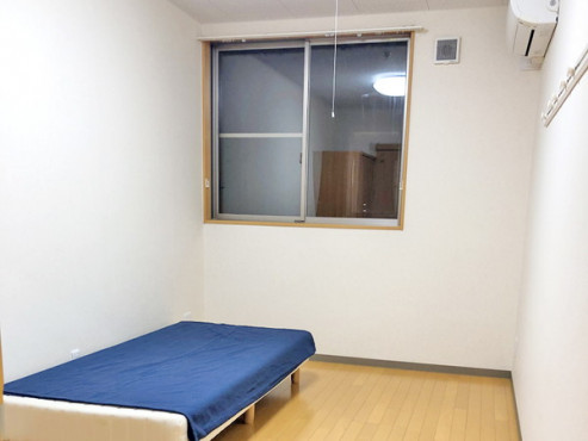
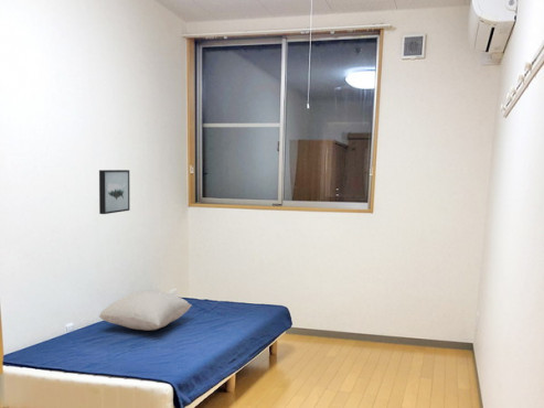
+ wall art (115, 191)
+ pillow (147, 309)
